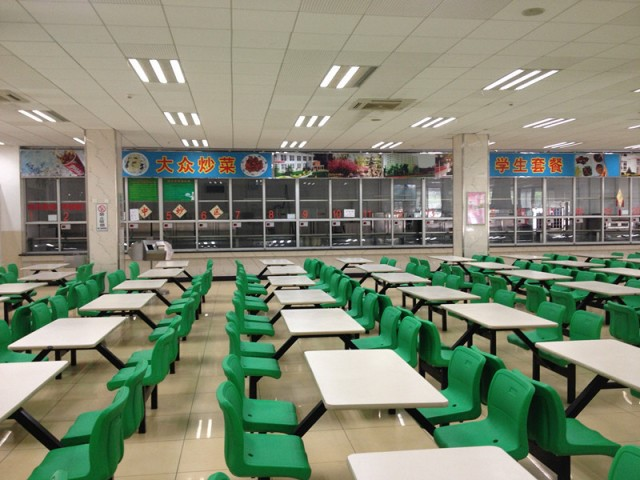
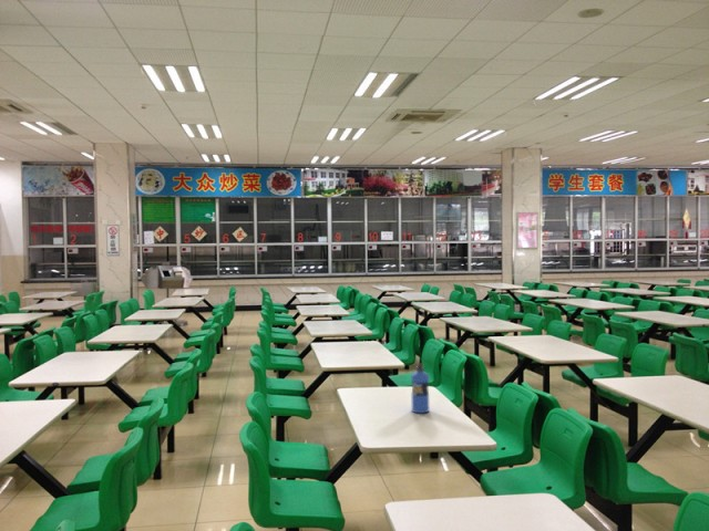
+ water bottle (420, 386)
